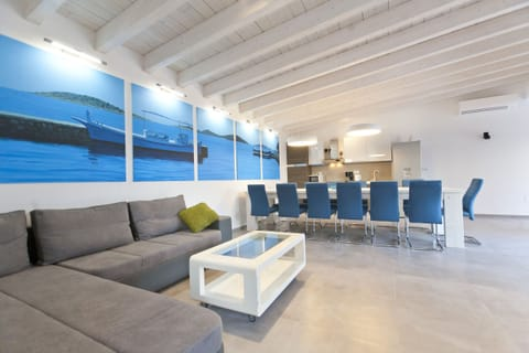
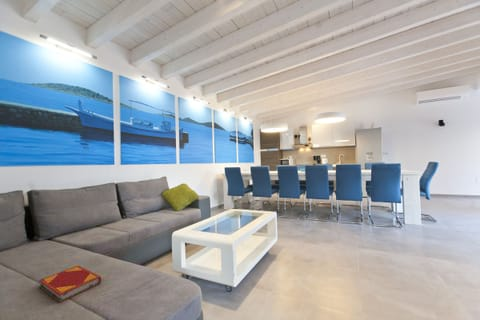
+ hardback book (70, 281)
